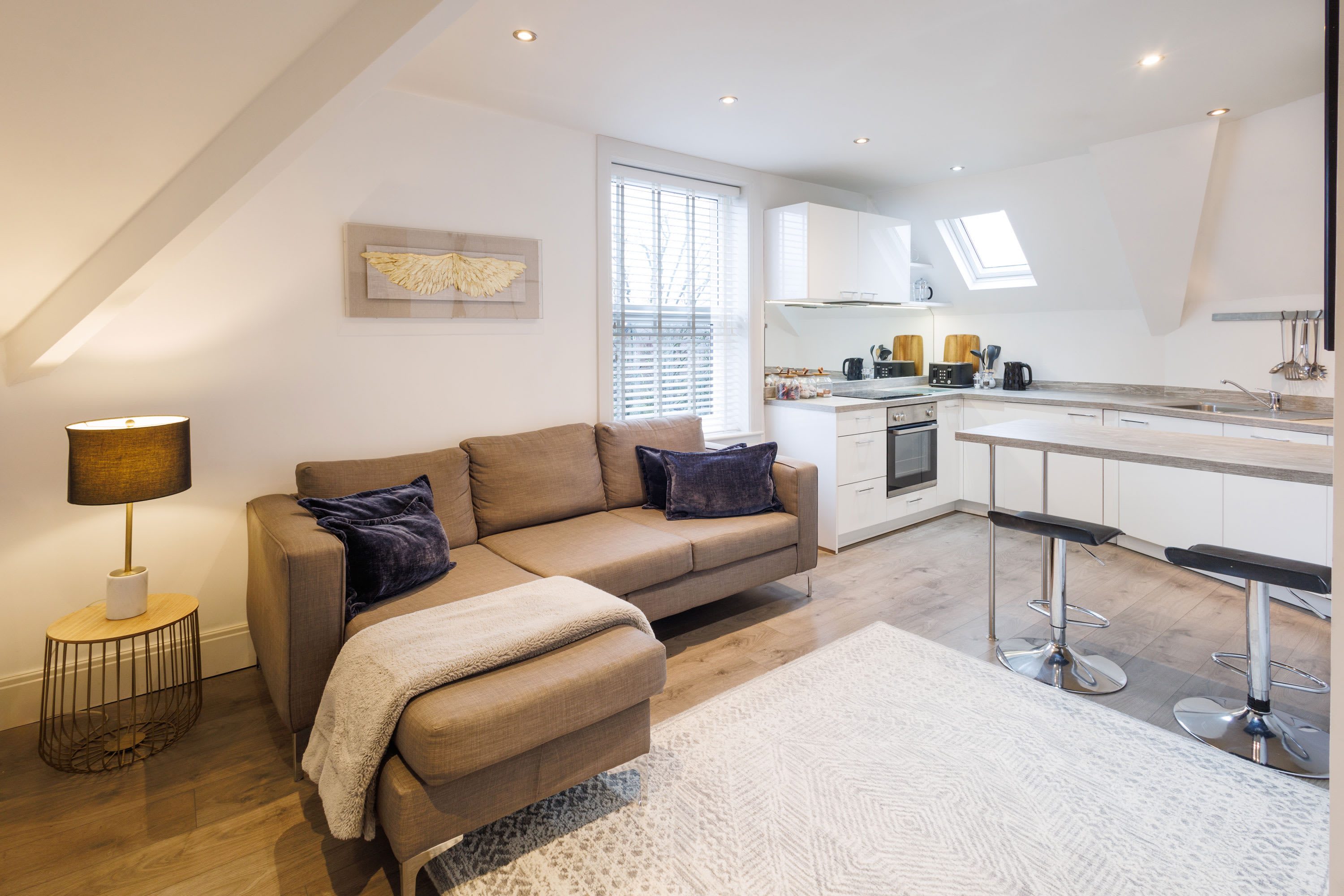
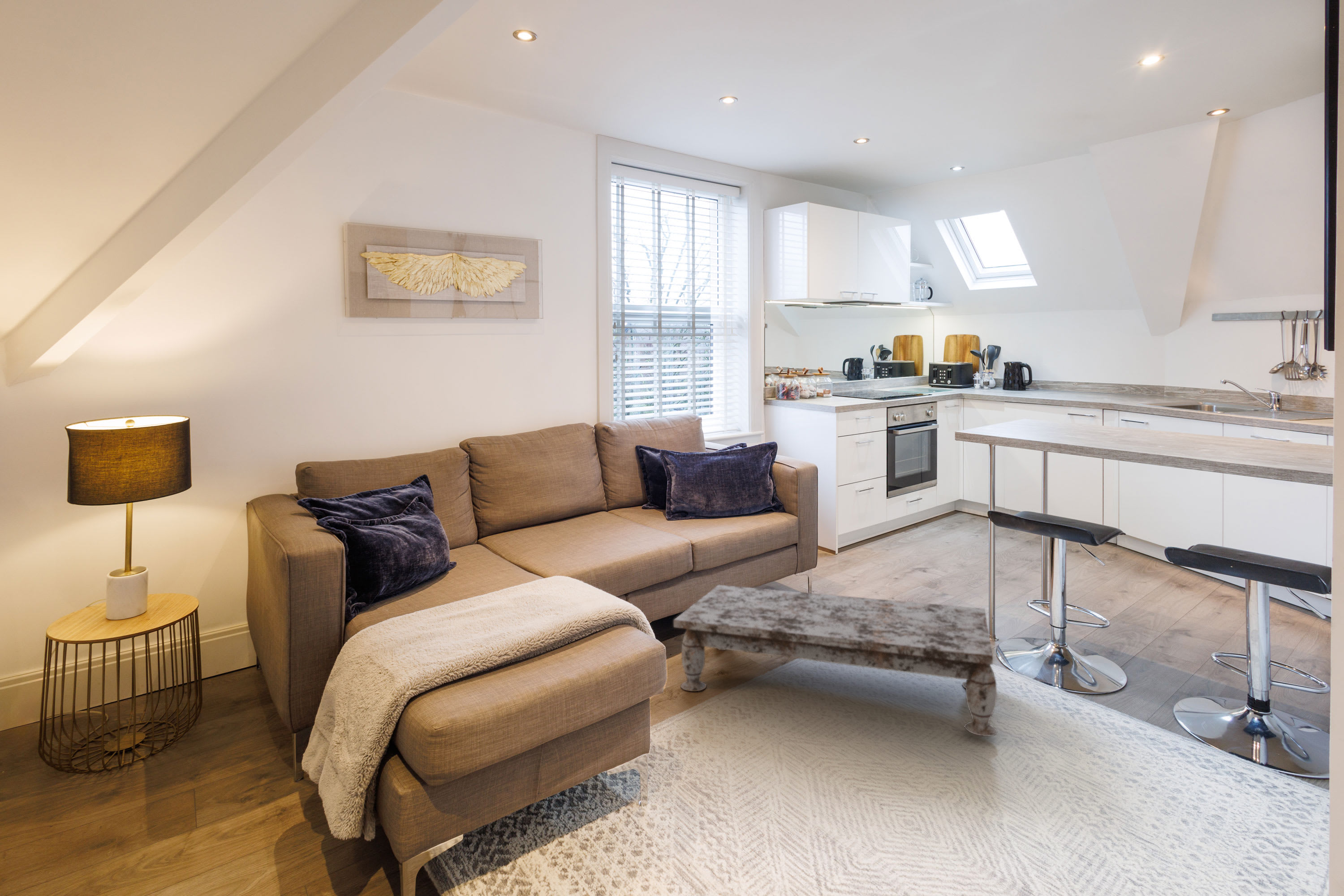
+ coffee table (834, 650)
